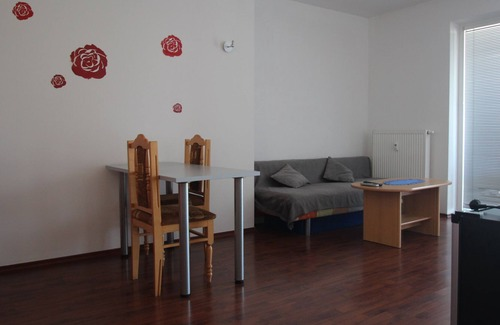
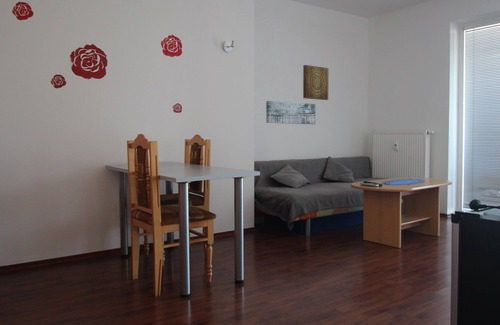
+ wall art (291, 113)
+ wall art (316, 82)
